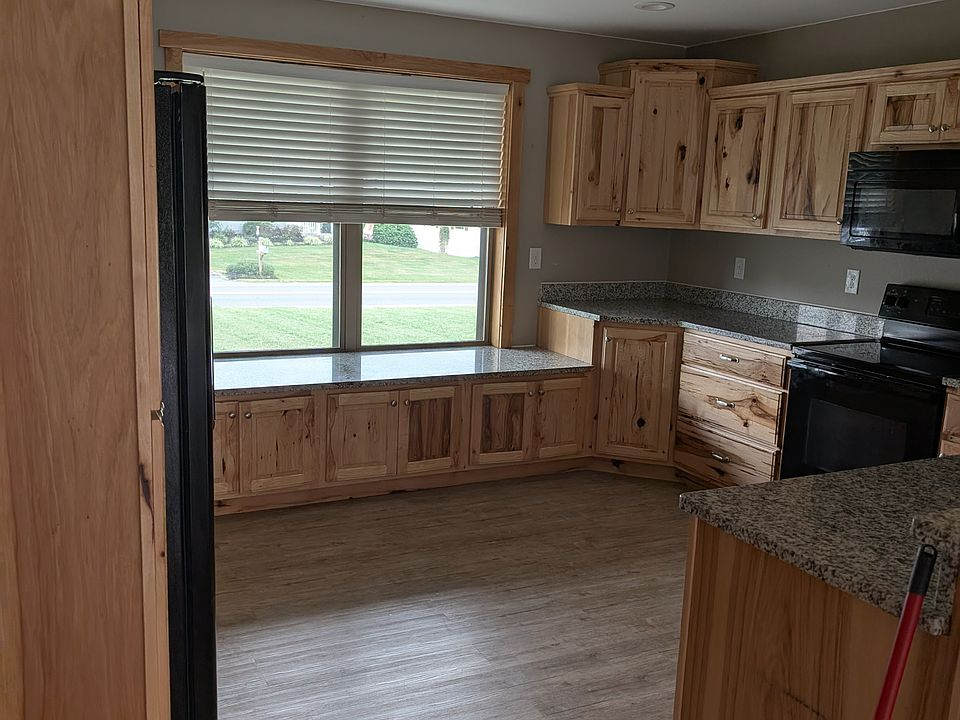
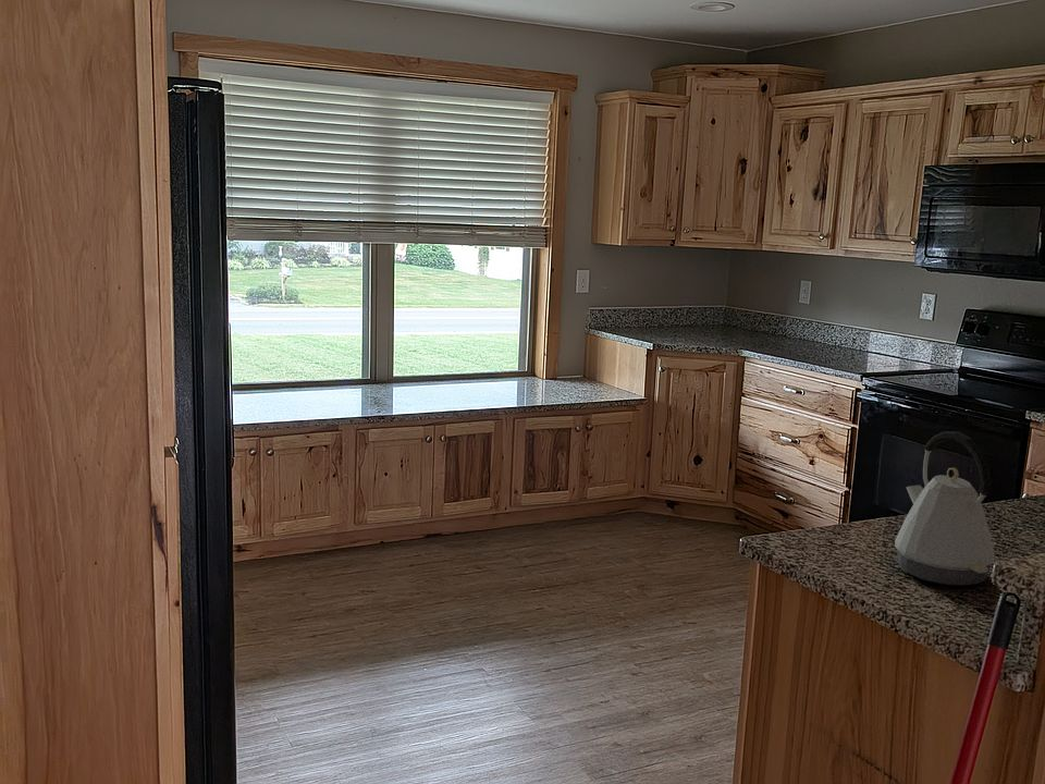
+ kettle (946, 502)
